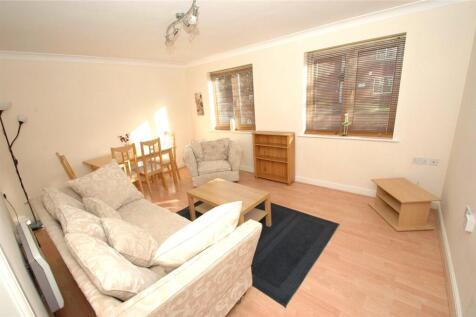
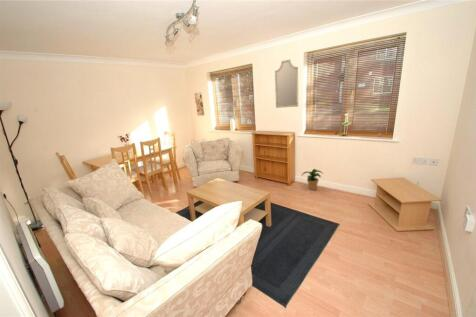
+ potted plant (313, 179)
+ home mirror (286, 84)
